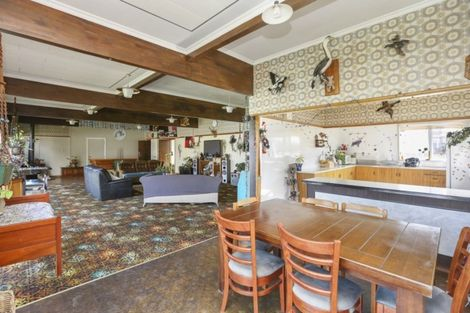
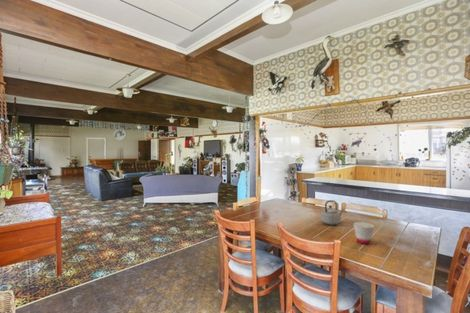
+ cup (363, 233)
+ teapot (332, 211)
